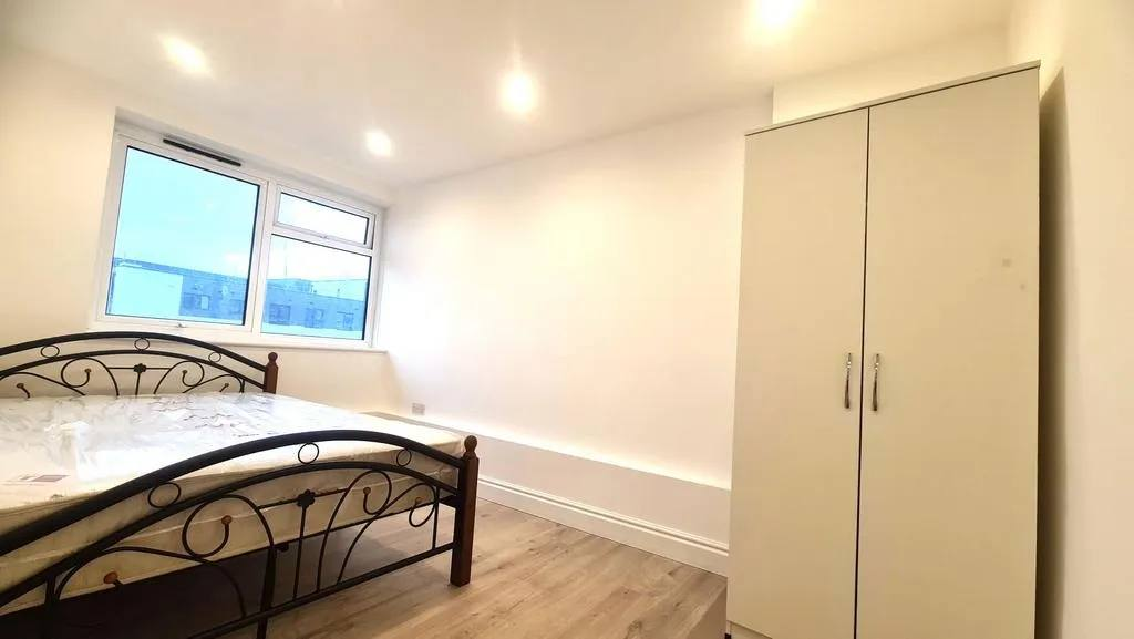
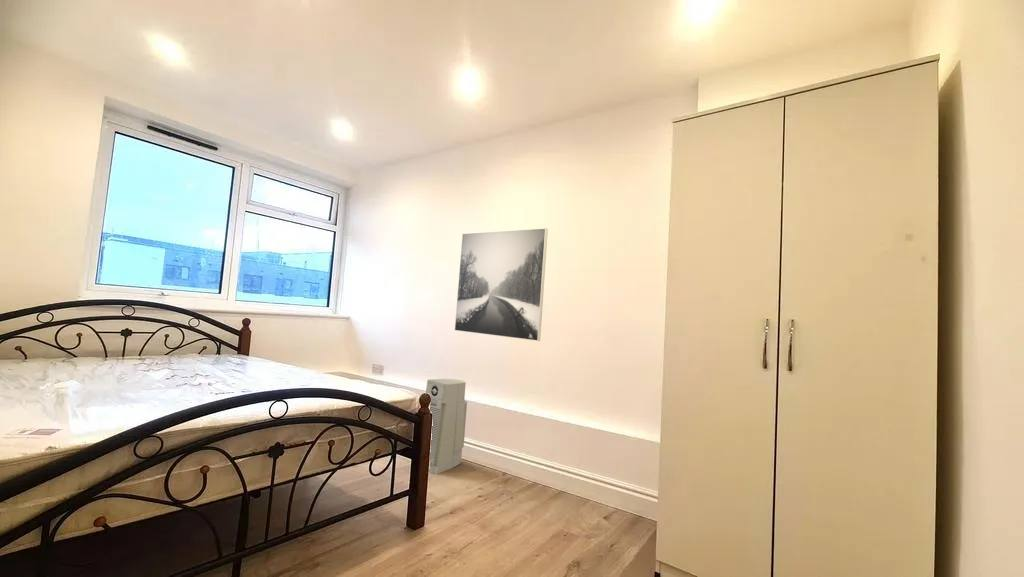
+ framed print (498, 283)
+ air purifier (444, 422)
